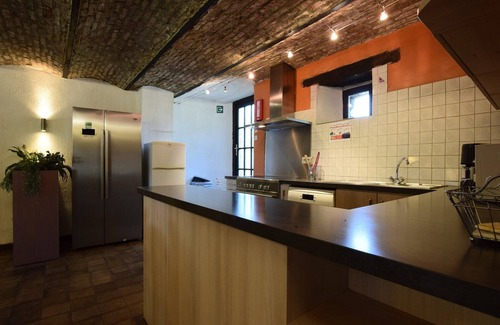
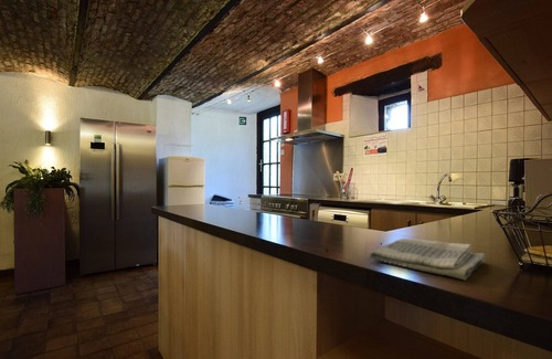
+ dish towel (427, 253)
